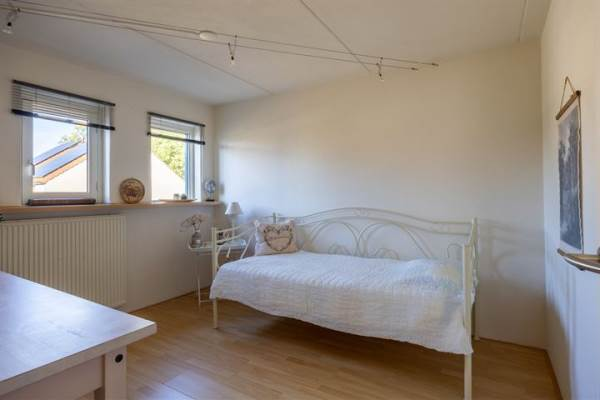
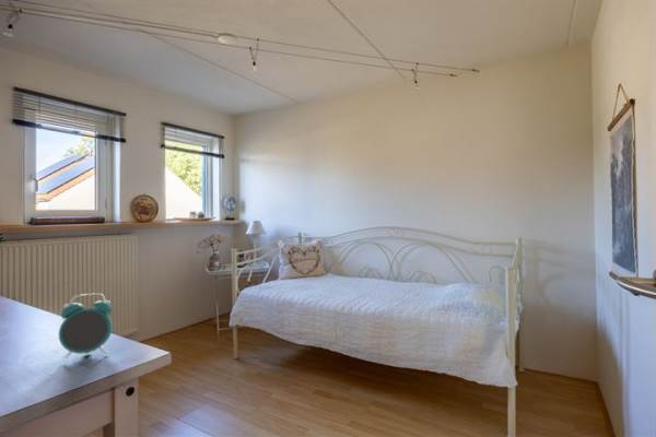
+ alarm clock (86, 324)
